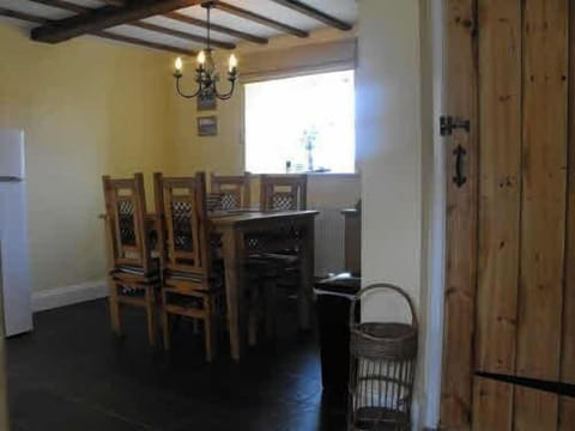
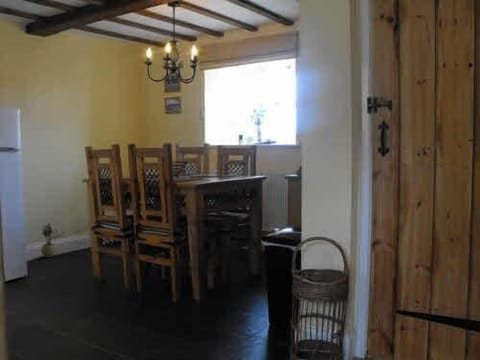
+ potted plant (51, 239)
